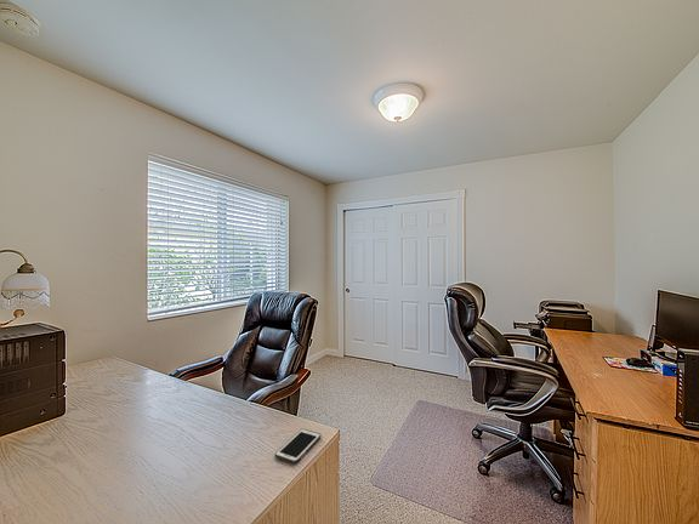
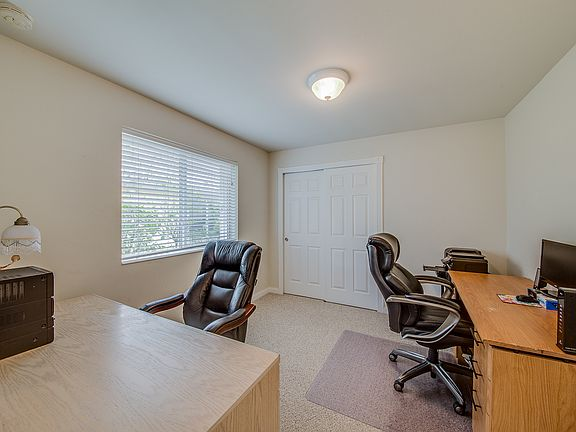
- cell phone (299, 444)
